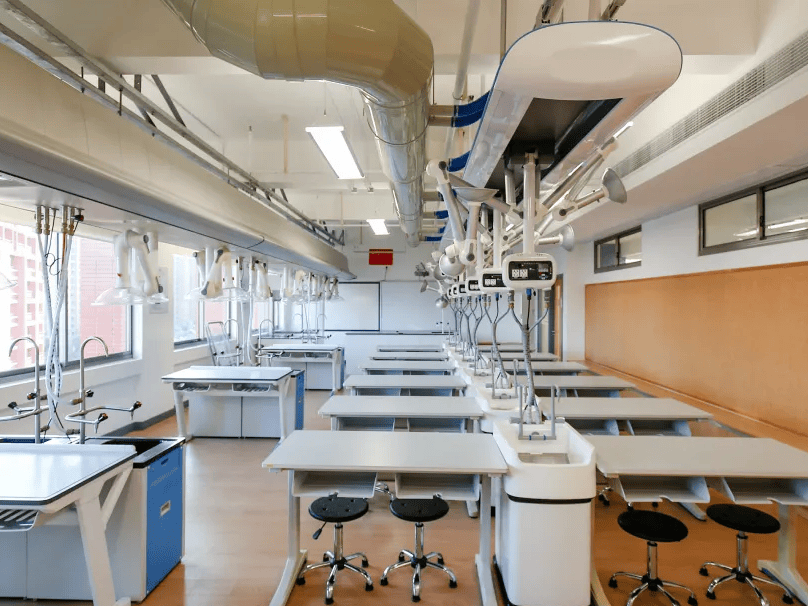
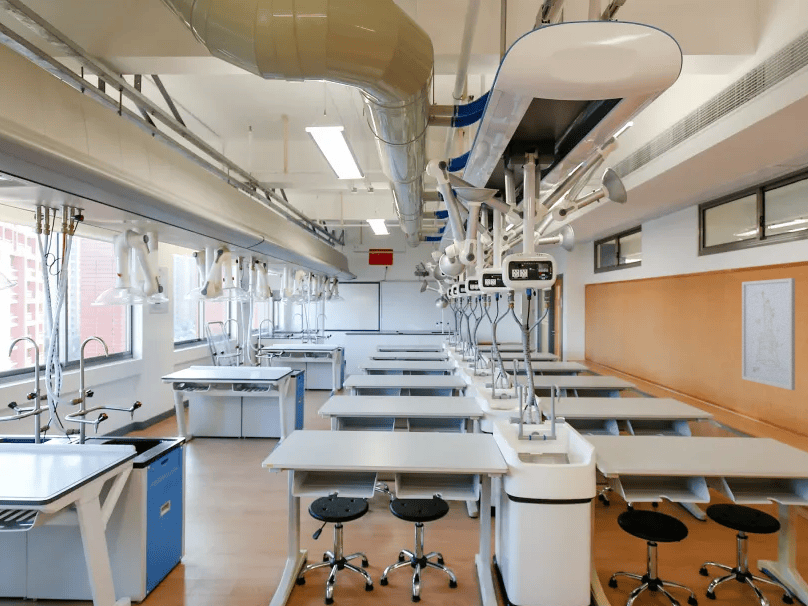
+ wall art (766, 332)
